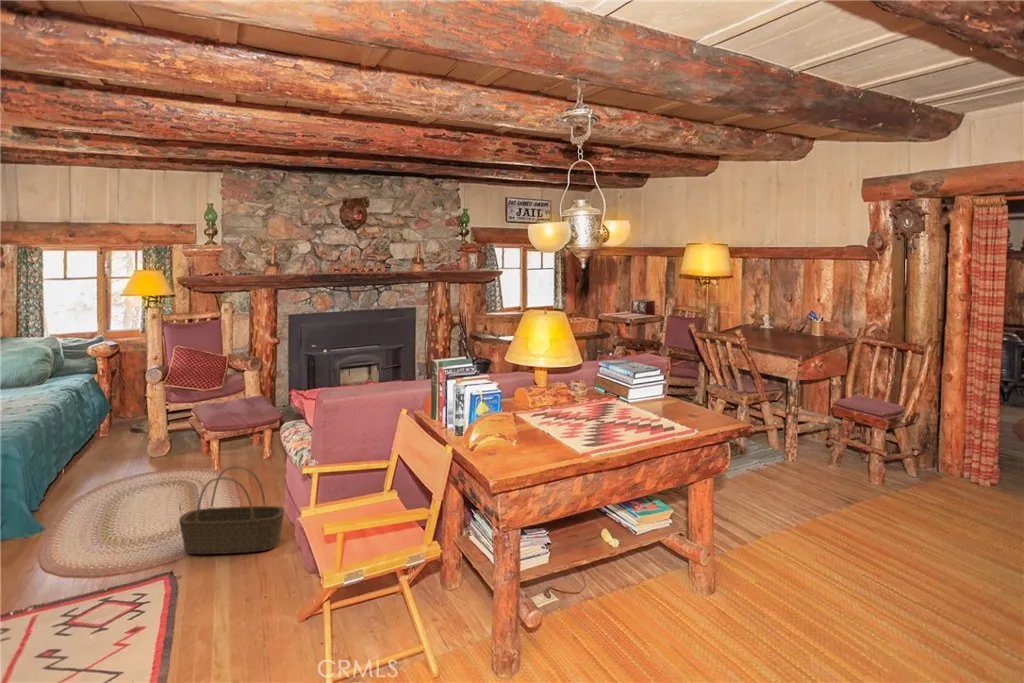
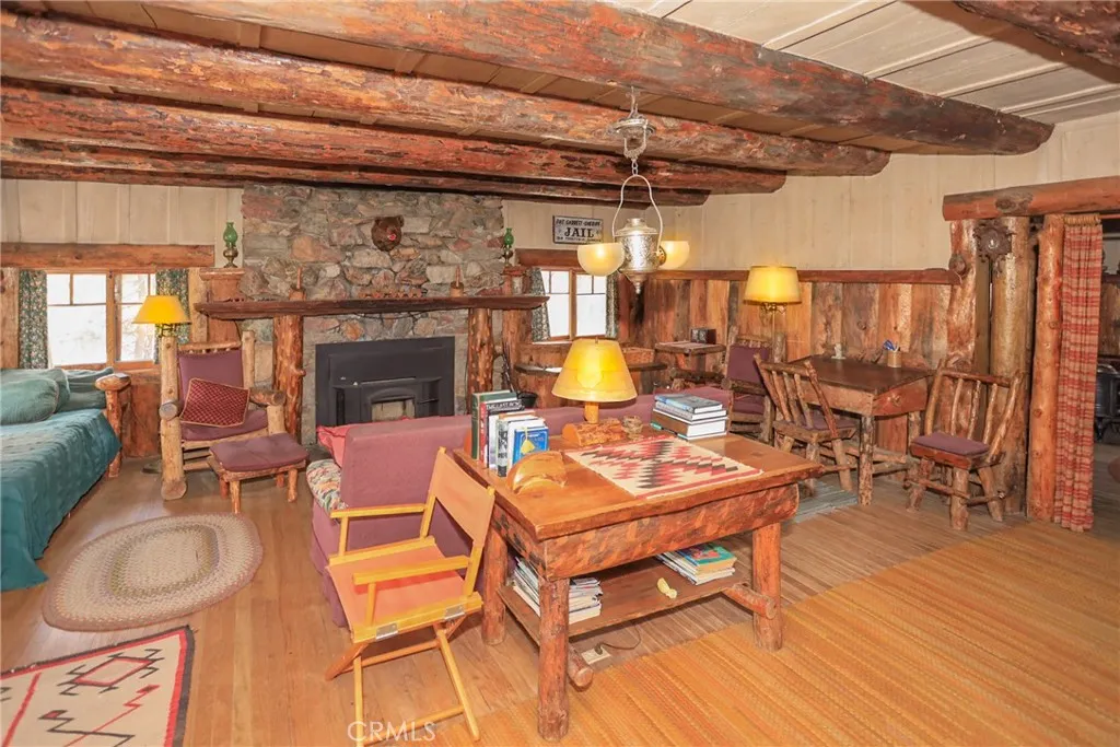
- basket (233, 508)
